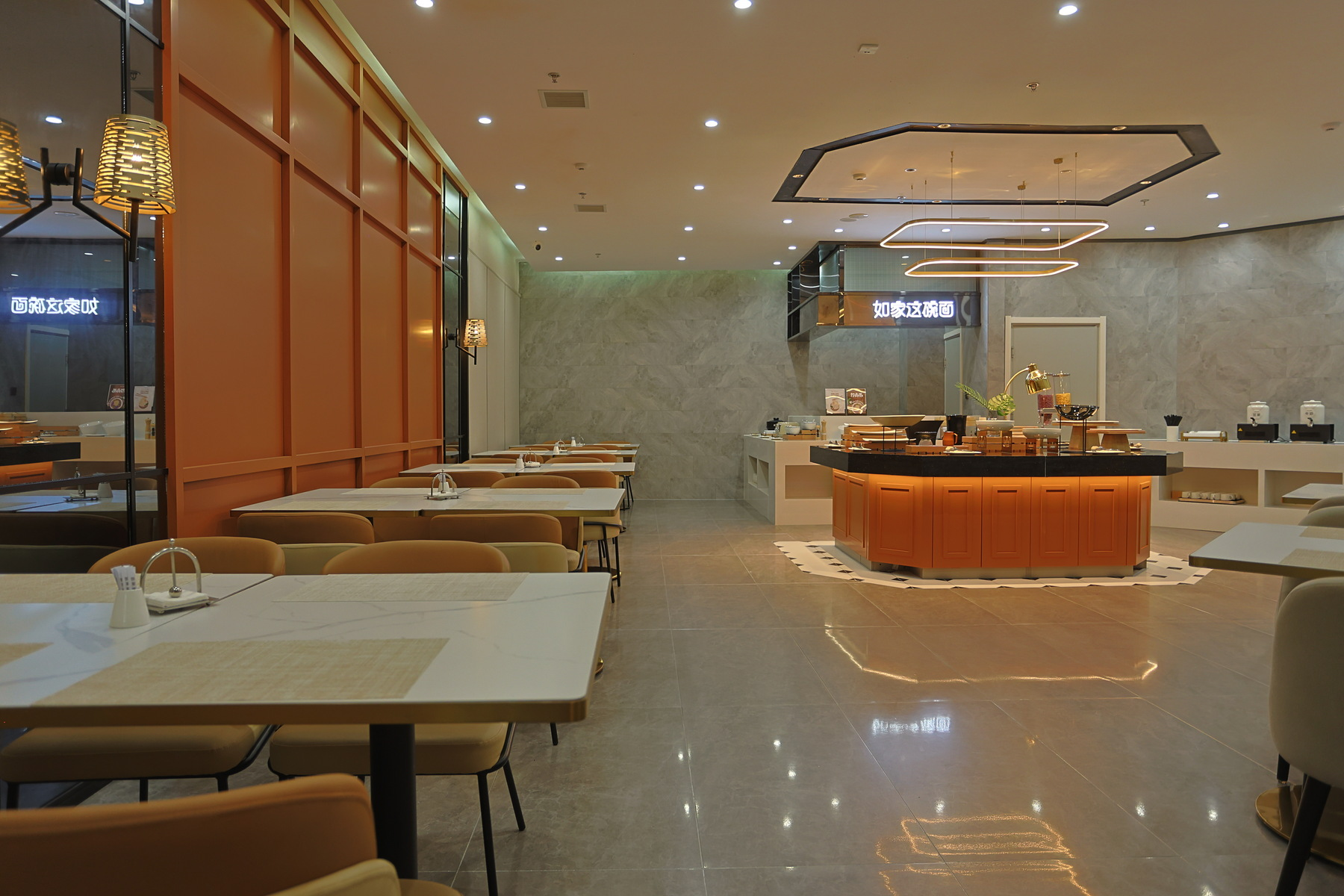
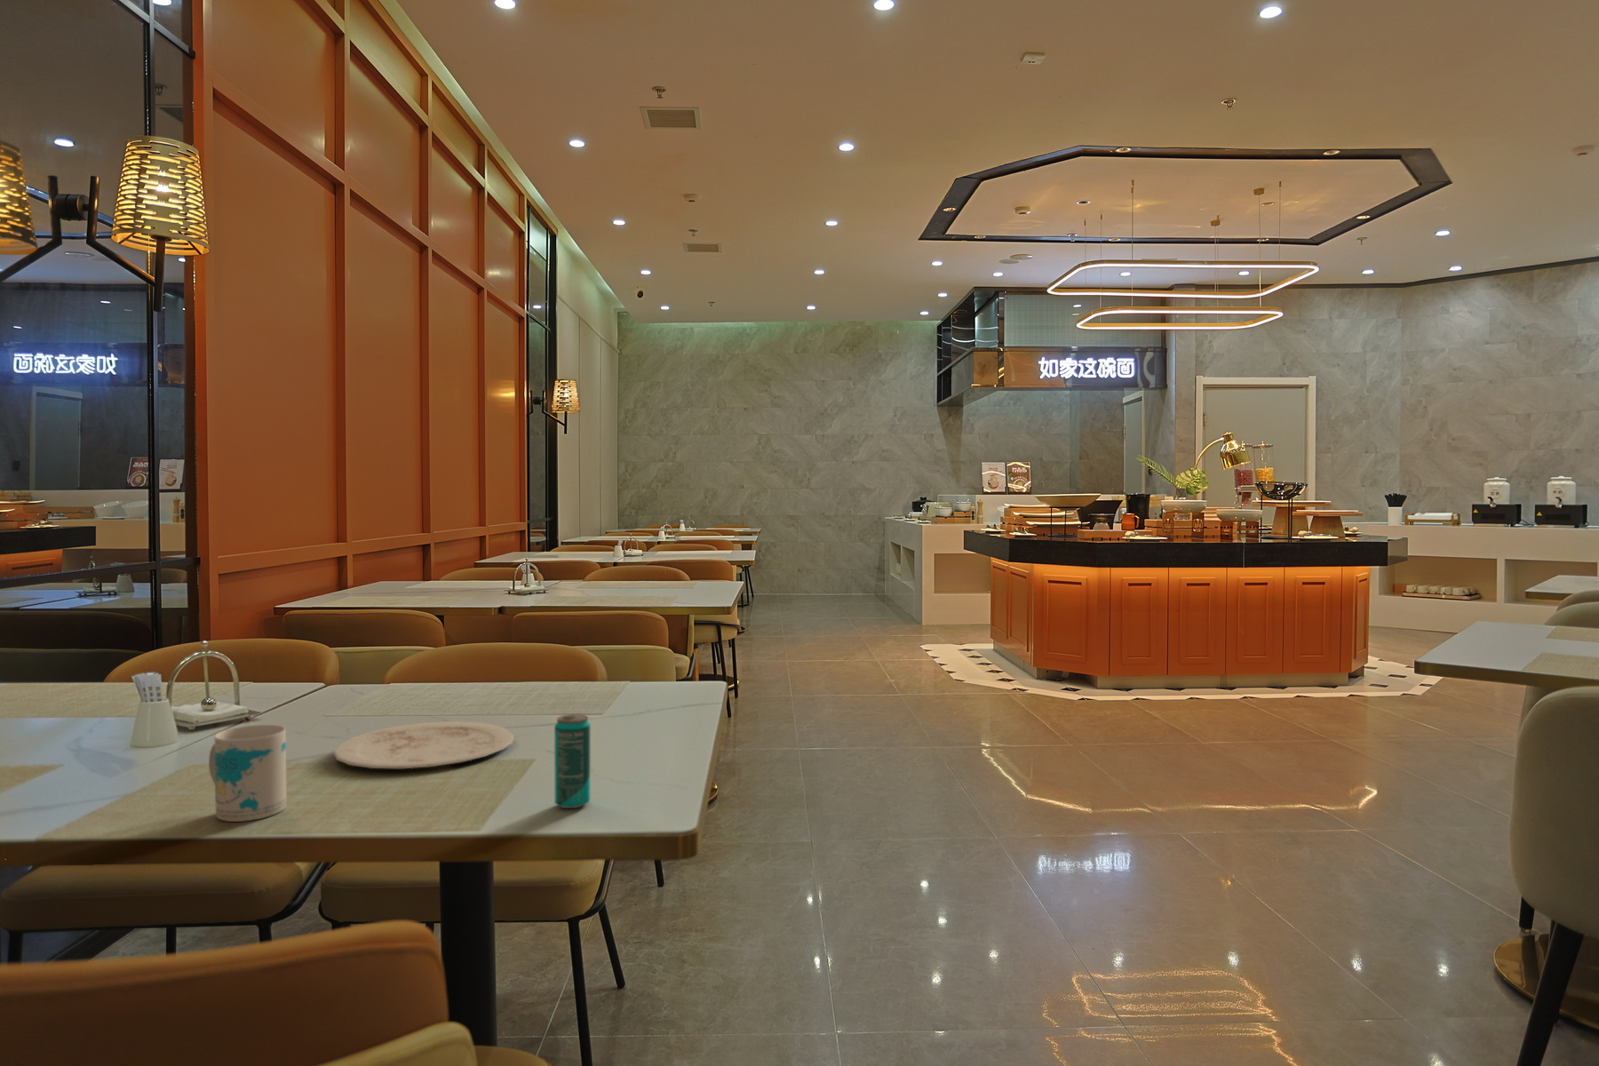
+ mug (240, 770)
+ plate (426, 745)
+ beverage can (572, 759)
